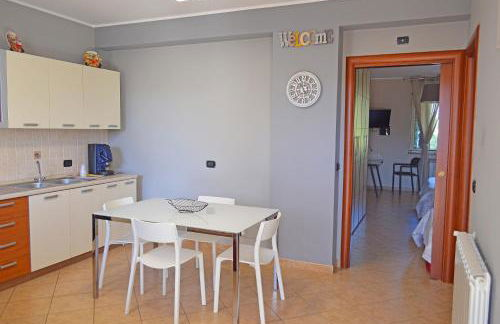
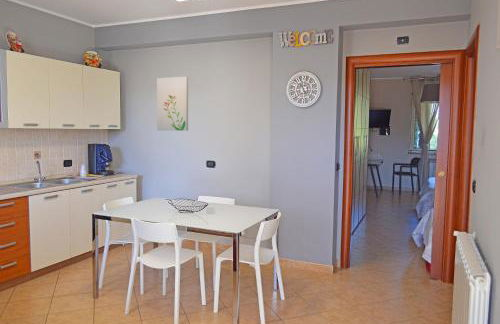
+ wall art (172, 104)
